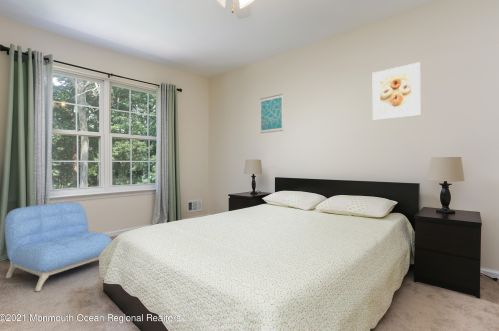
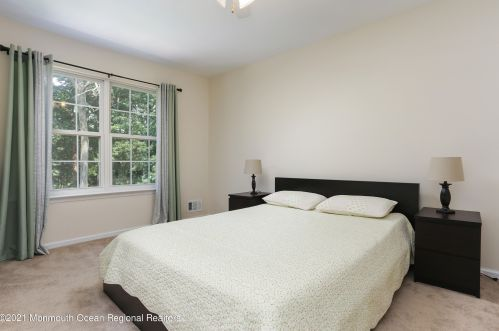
- wall art (271, 114)
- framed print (395, 93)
- armchair (62, 238)
